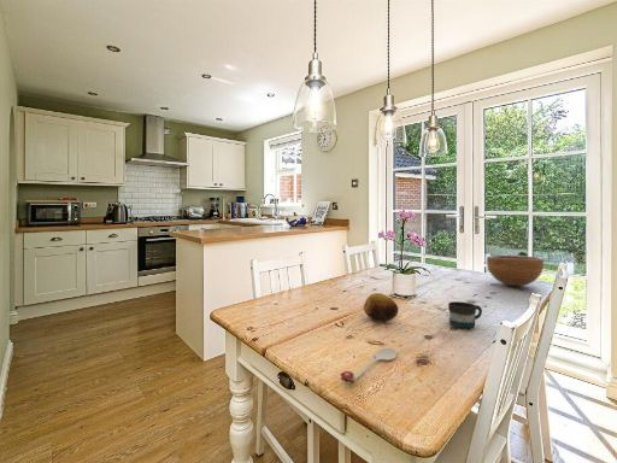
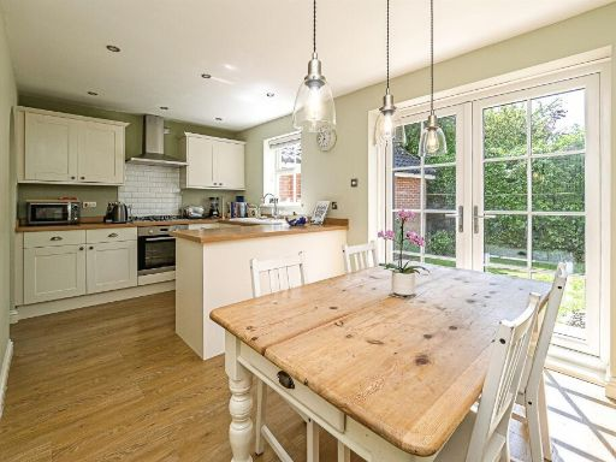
- bowl (513, 271)
- spoon (370, 362)
- fruit (380, 306)
- mug (463, 313)
